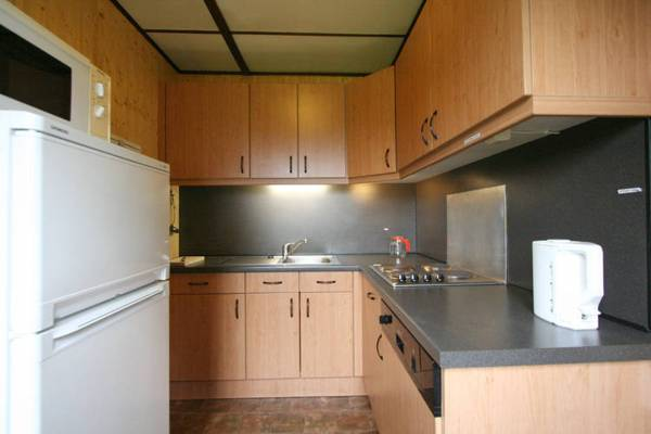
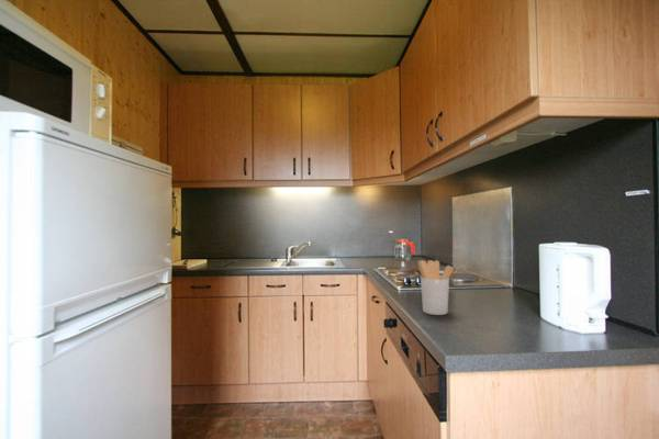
+ utensil holder (433, 284)
